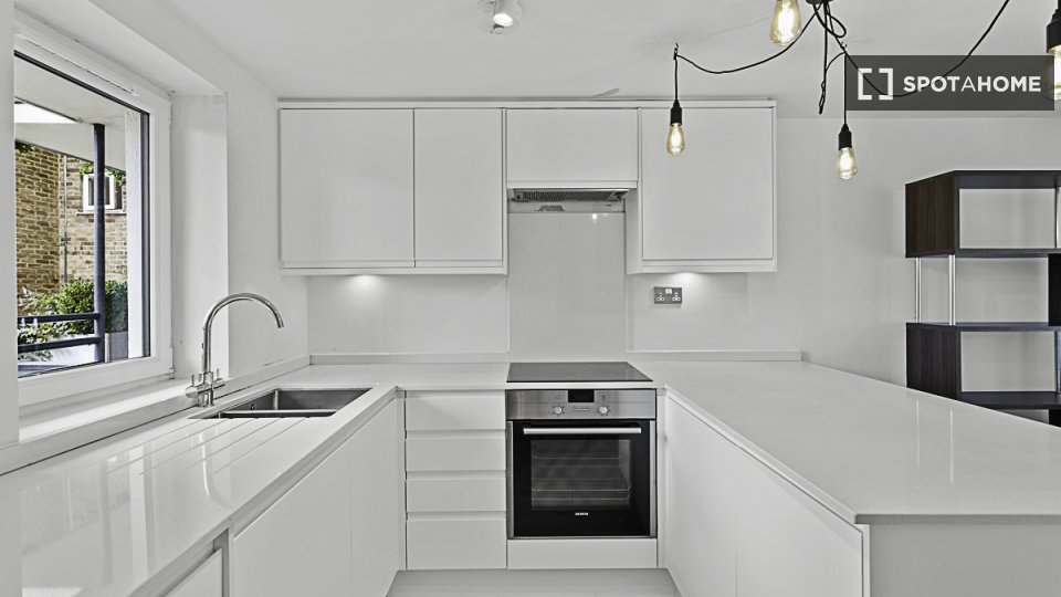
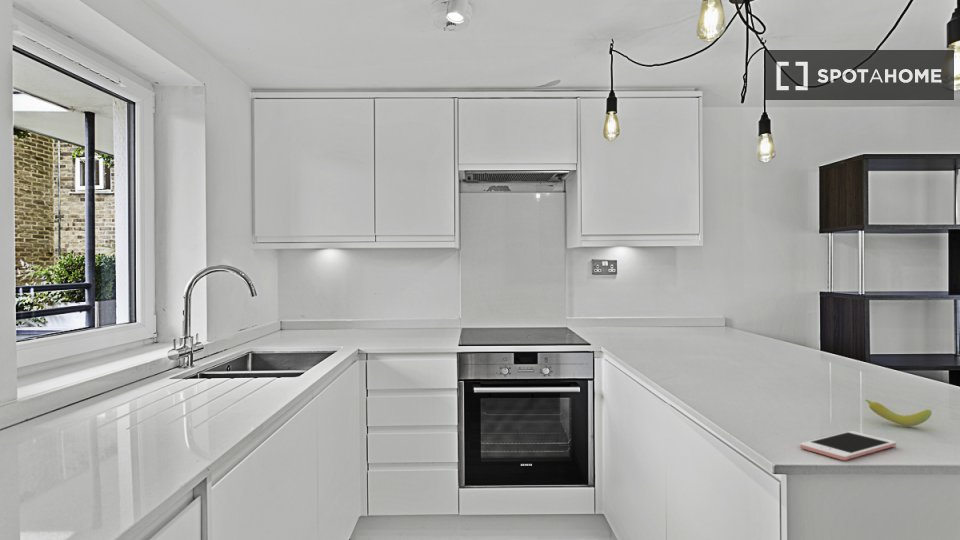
+ cell phone (848, 444)
+ fruit (897, 414)
